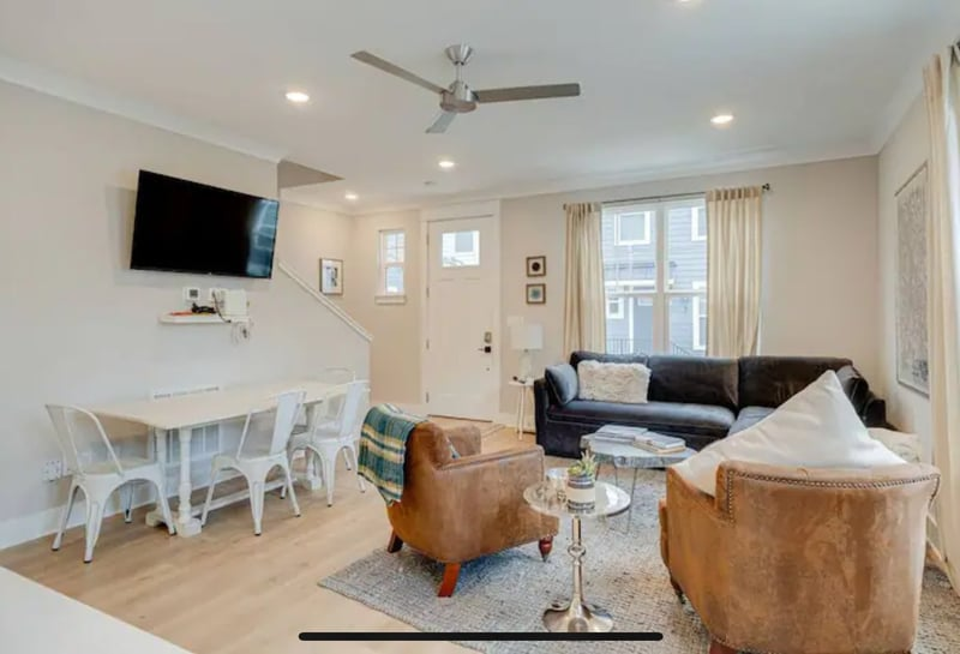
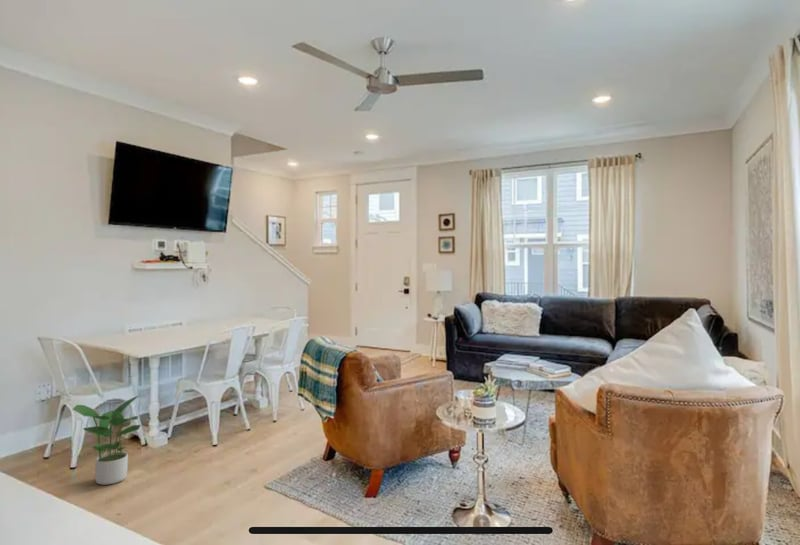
+ potted plant (110, 437)
